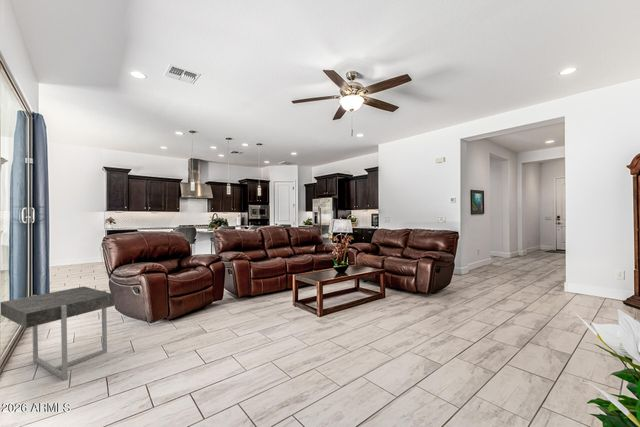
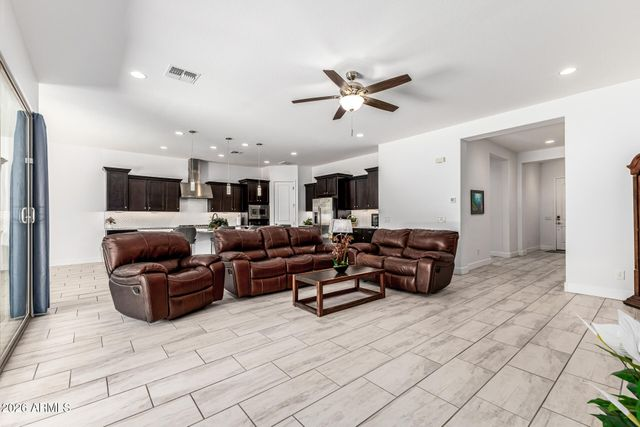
- side table (62, 330)
